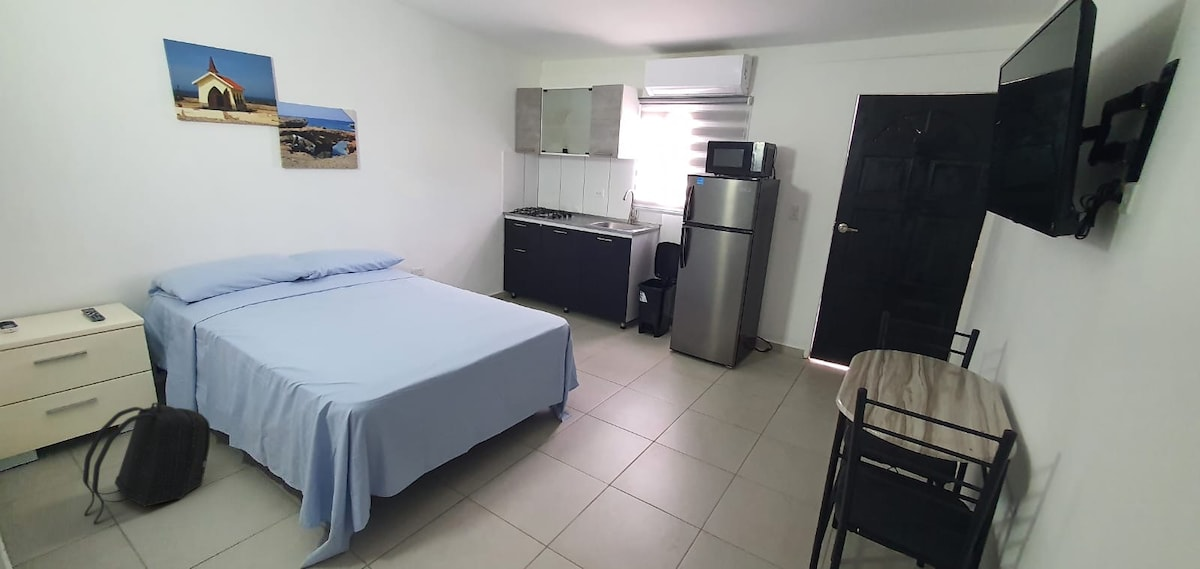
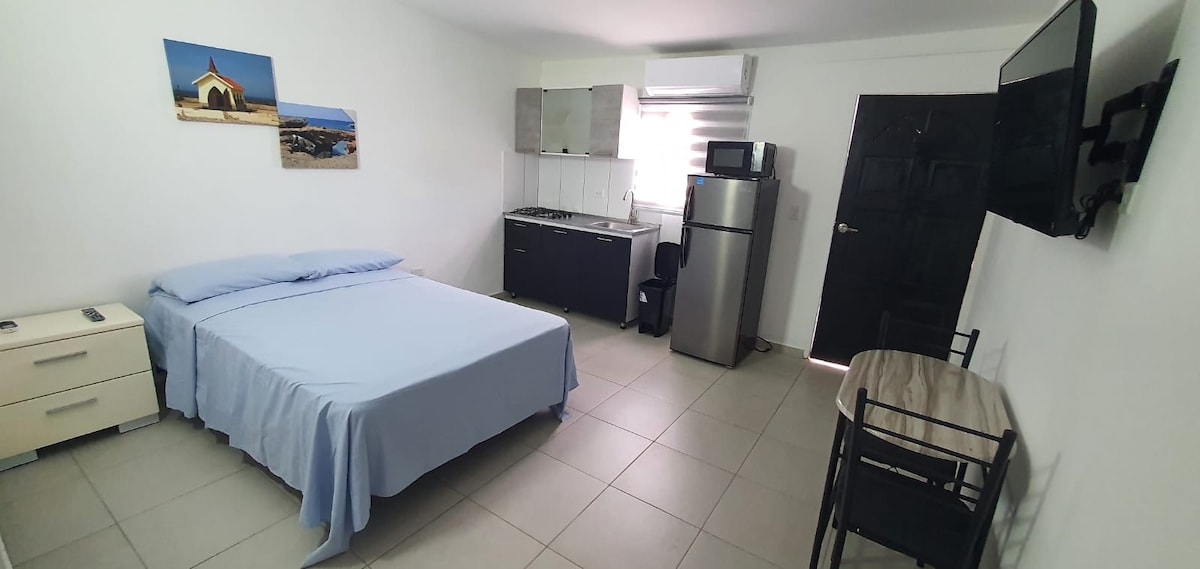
- backpack (147, 450)
